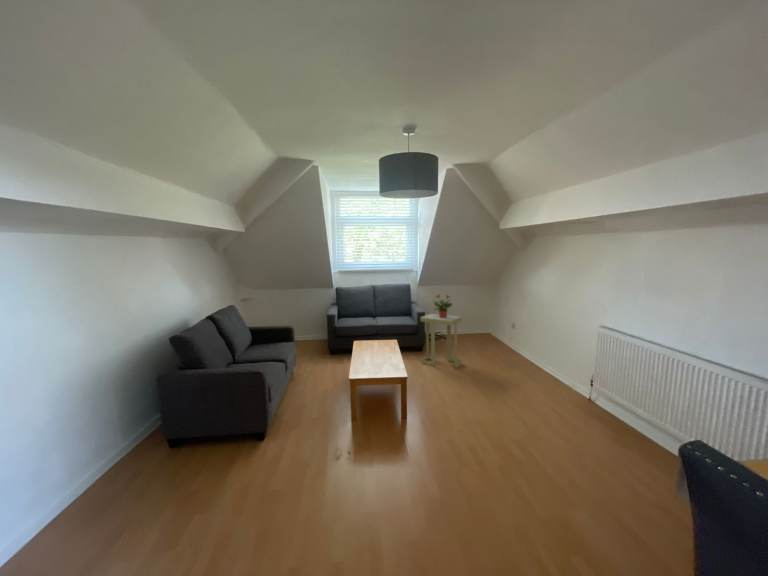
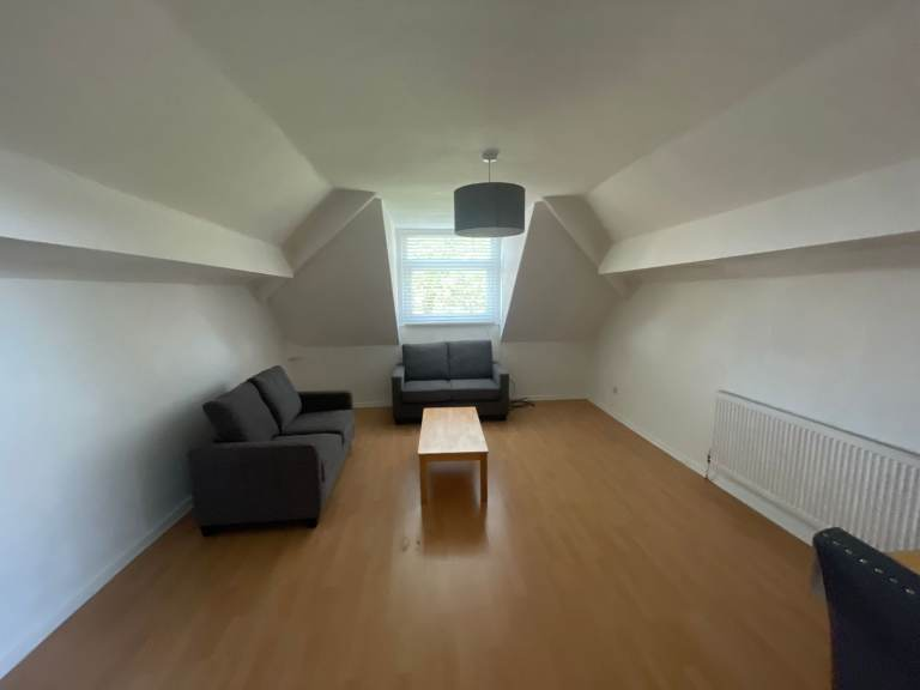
- potted plant (443, 305)
- side table (447, 340)
